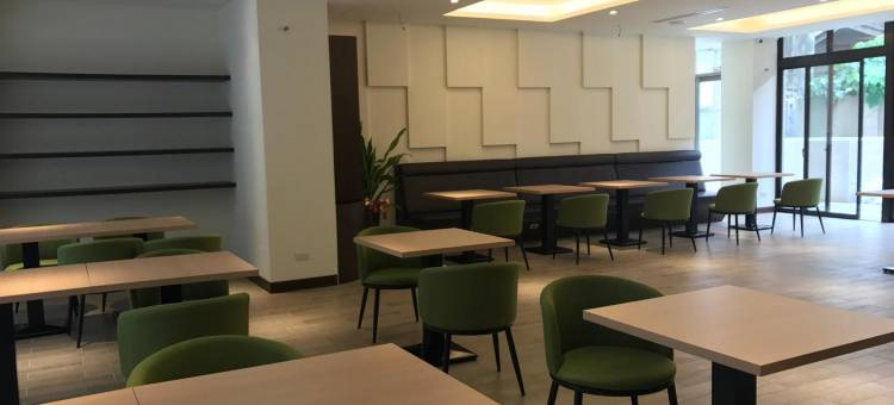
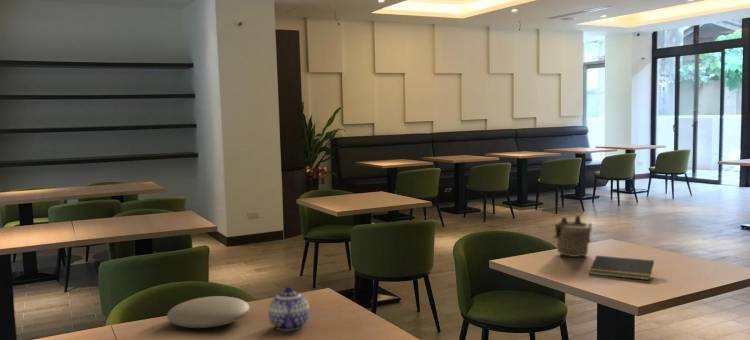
+ teapot (288, 306)
+ notepad (621, 267)
+ plate (208, 308)
+ teapot (573, 235)
